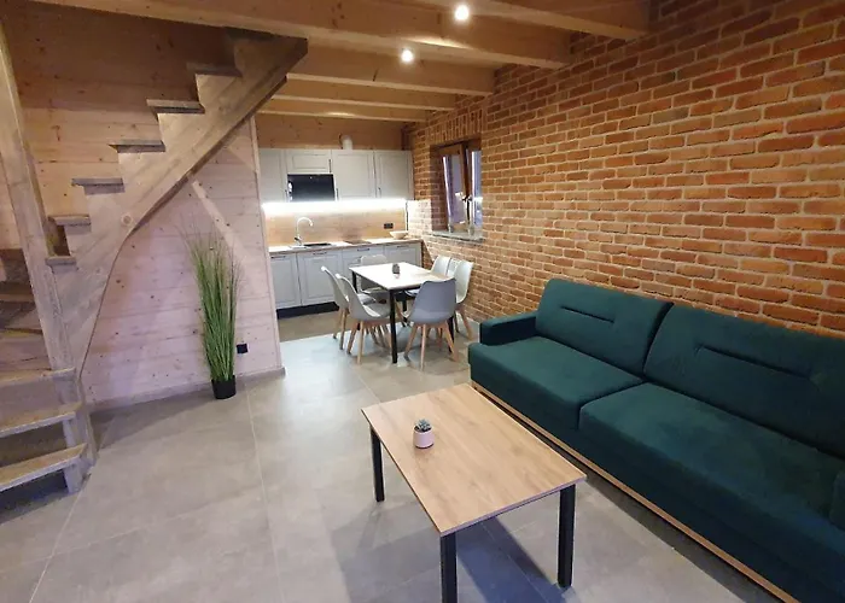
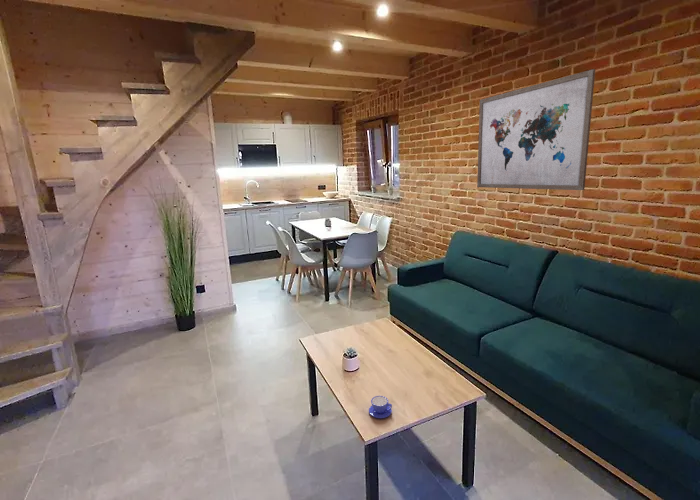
+ wall art (525, 139)
+ teacup (380, 406)
